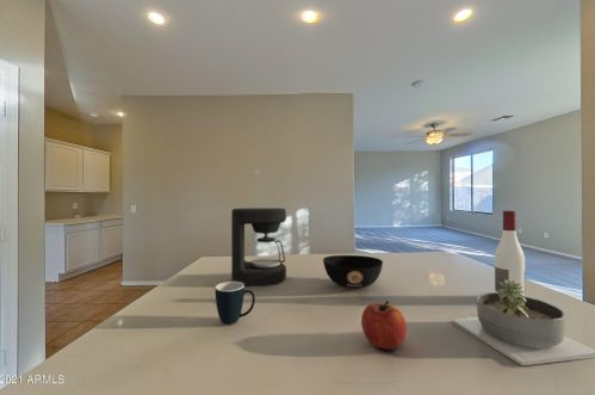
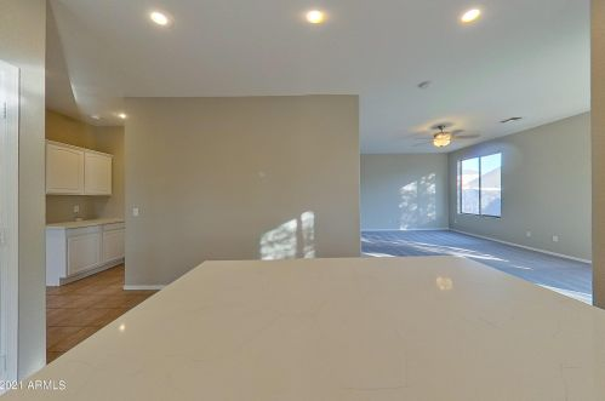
- mug (235, 303)
- apple (383, 322)
- alcohol (509, 254)
- bowl (352, 272)
- succulent planter (516, 308)
- coffee maker (259, 241)
